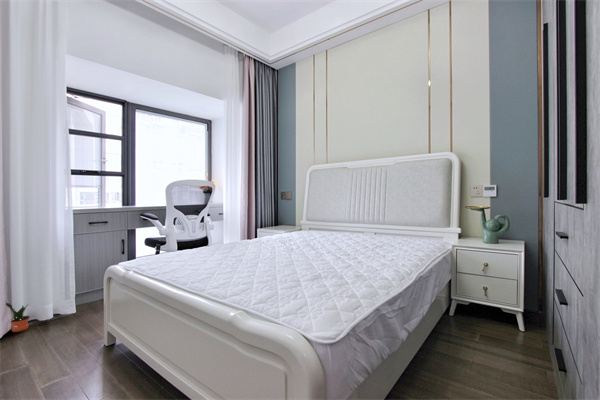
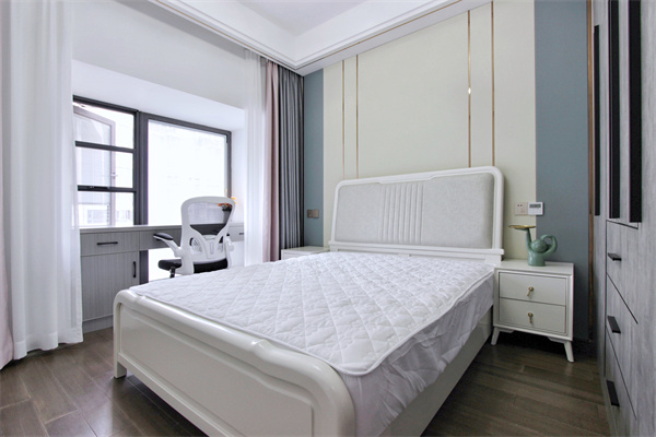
- potted plant (16, 313)
